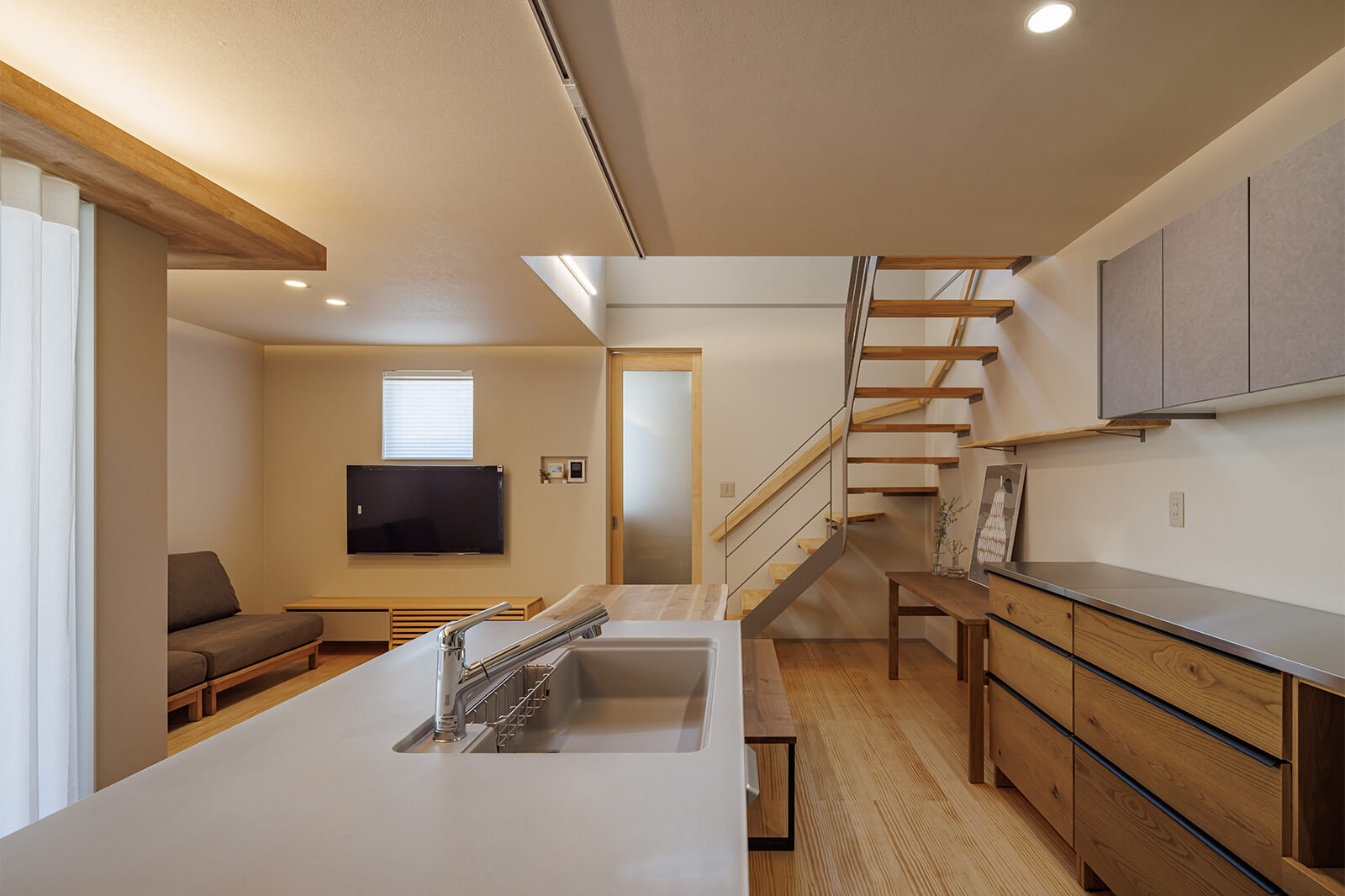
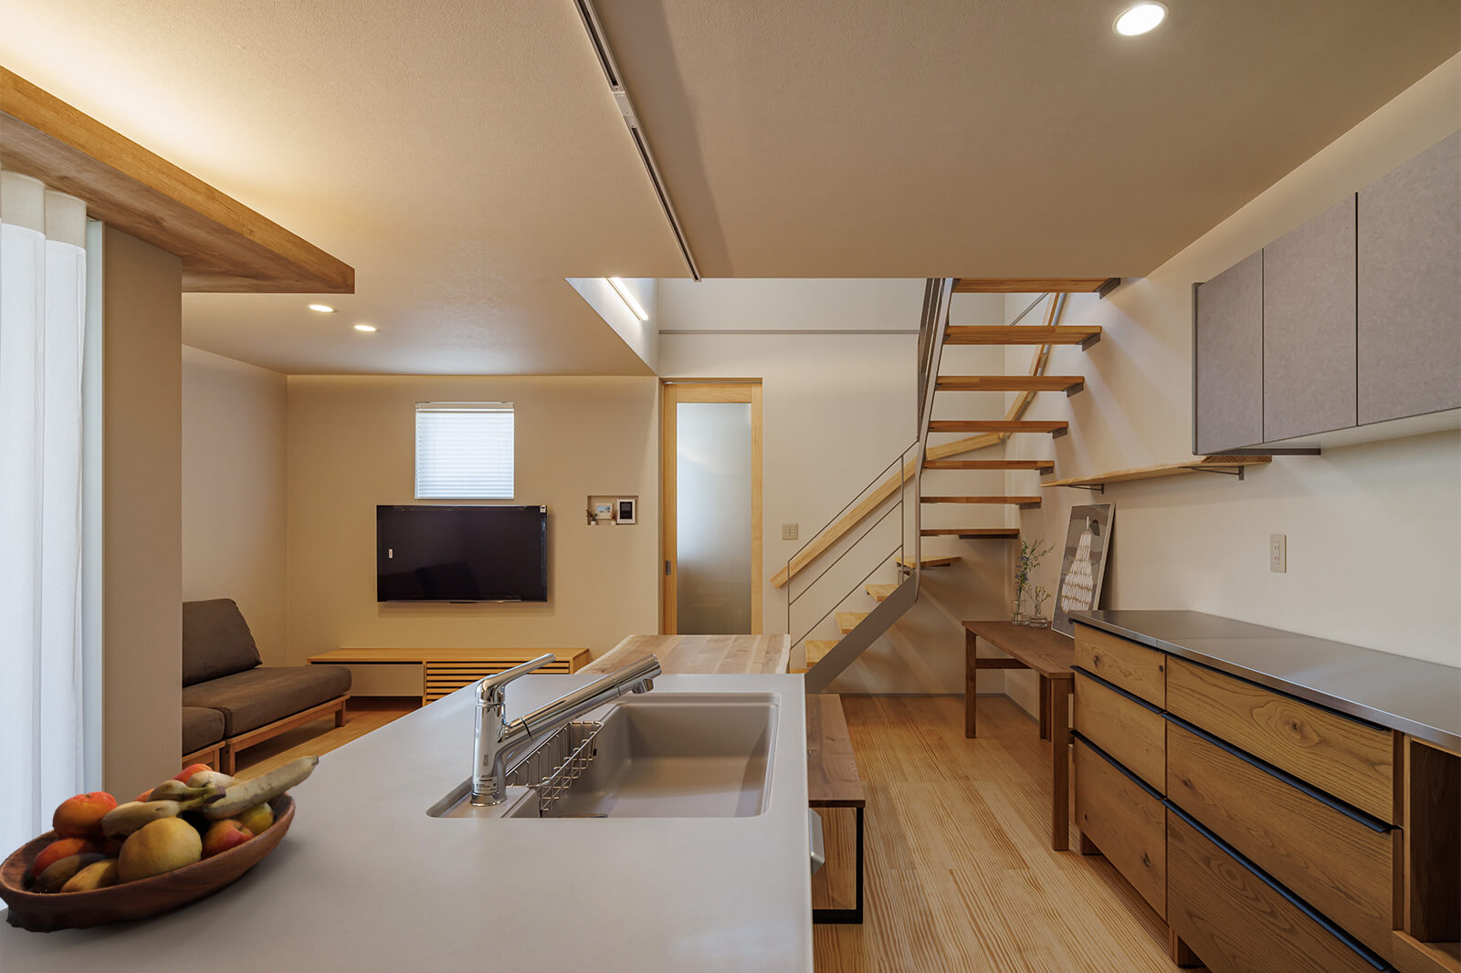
+ fruit bowl (163, 820)
